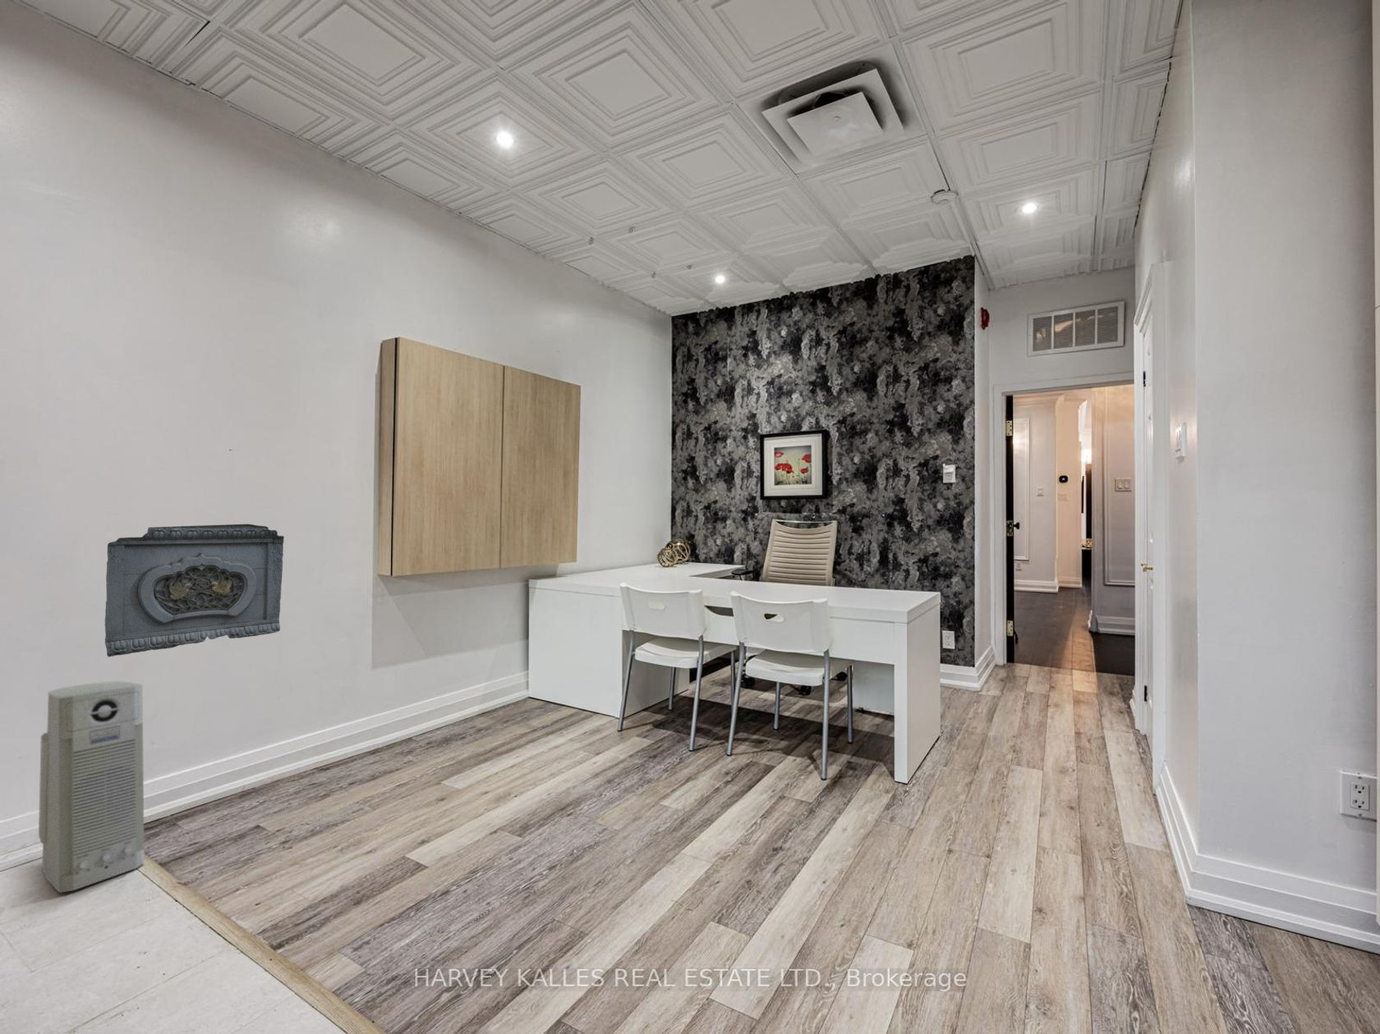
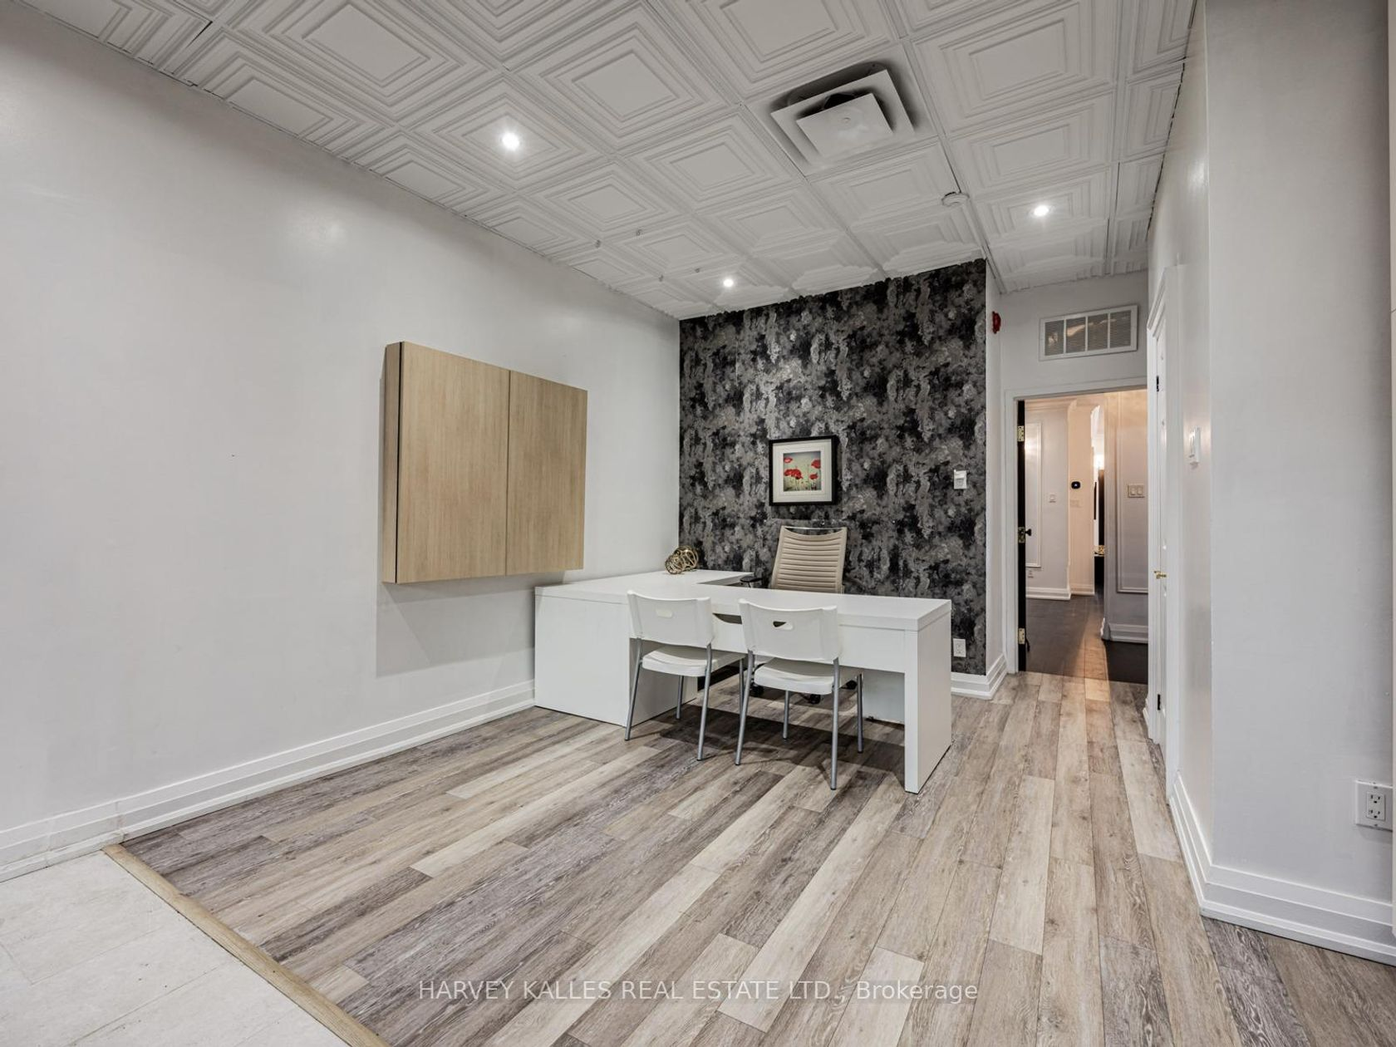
- relief panel (203, 583)
- air purifier (90, 775)
